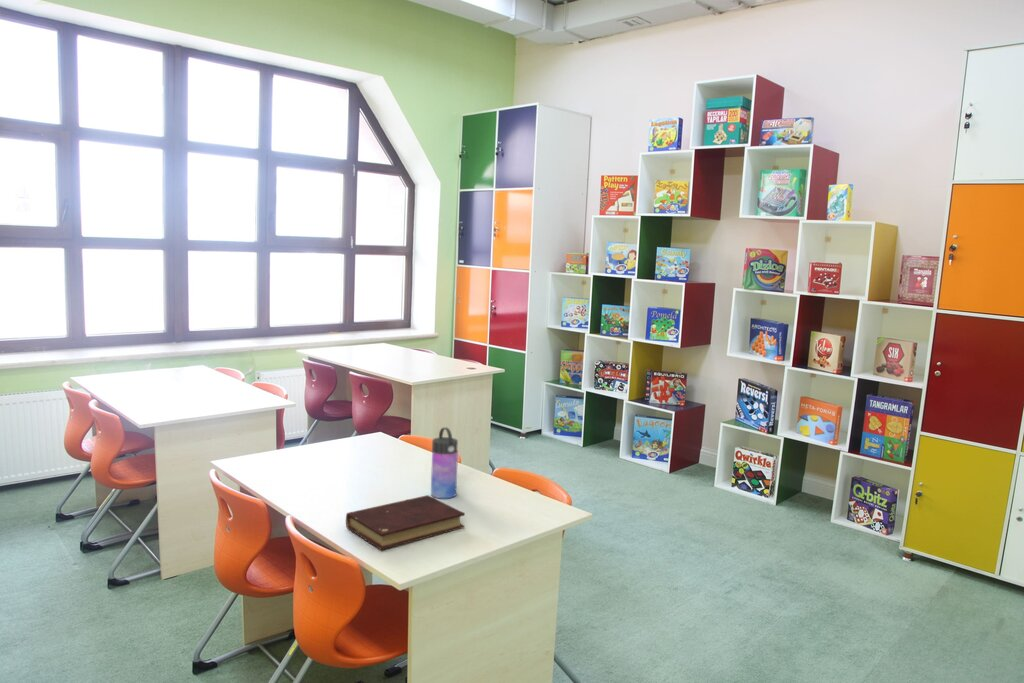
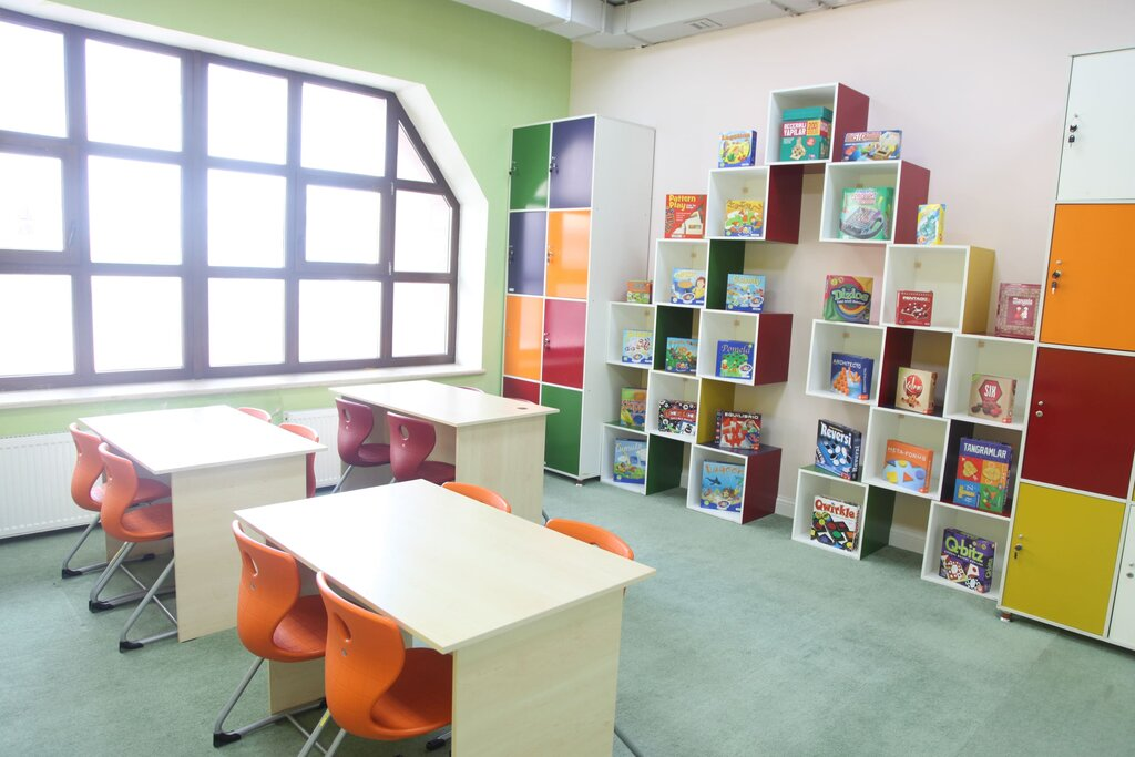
- book (405, 520)
- water bottle (444, 461)
